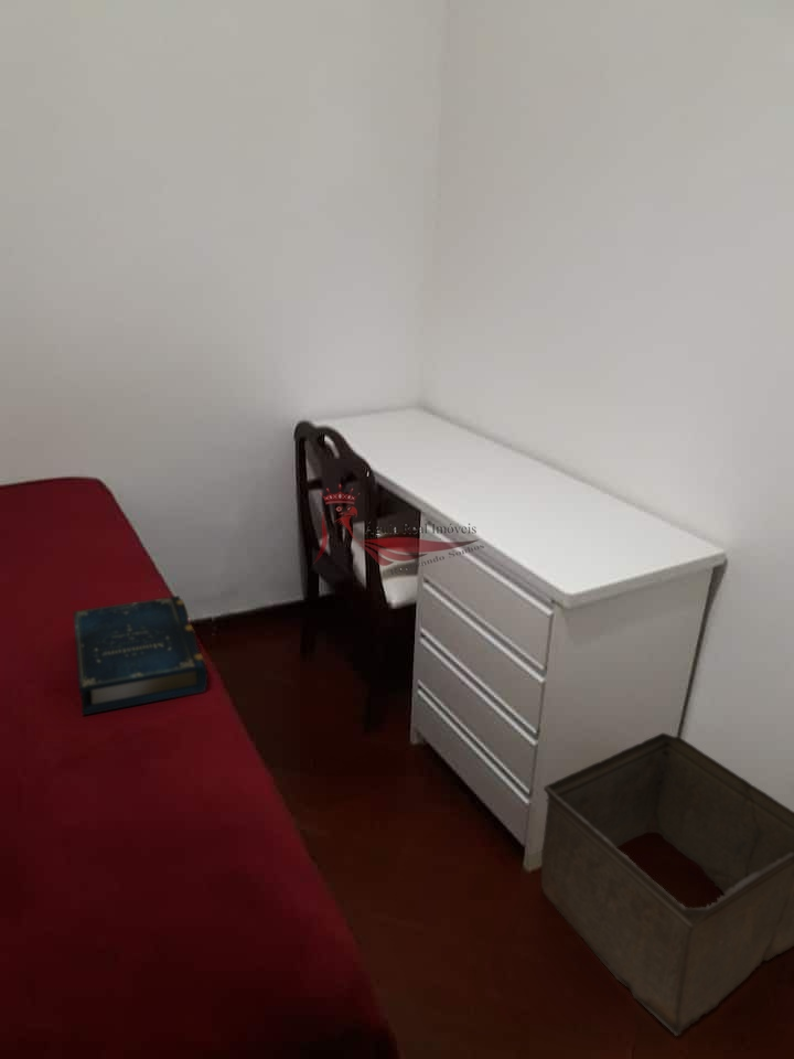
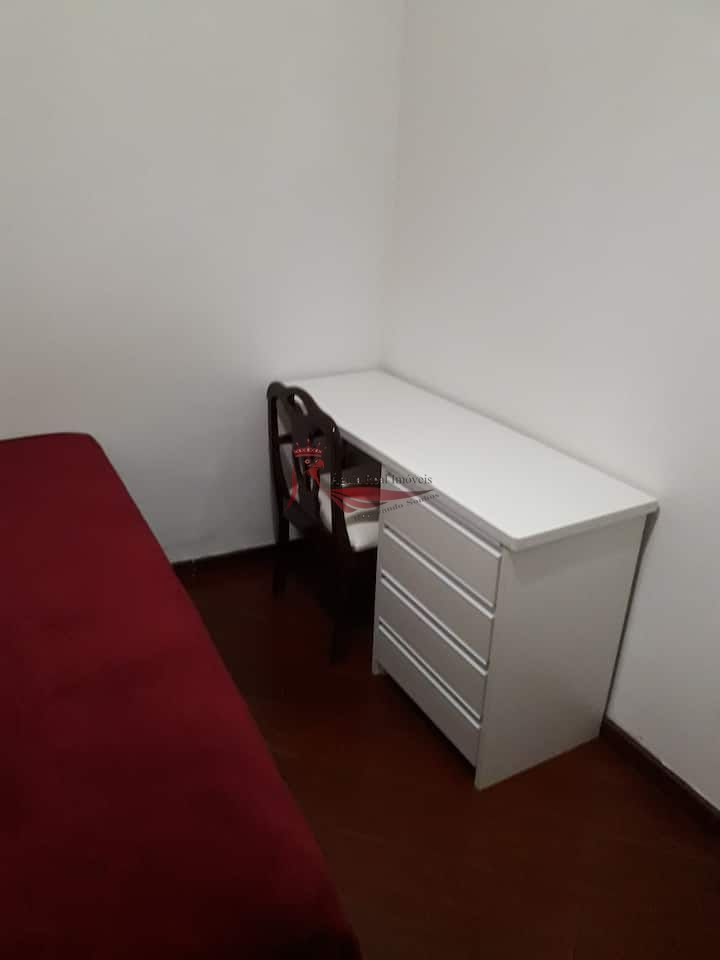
- book (138, 649)
- storage bin (683, 854)
